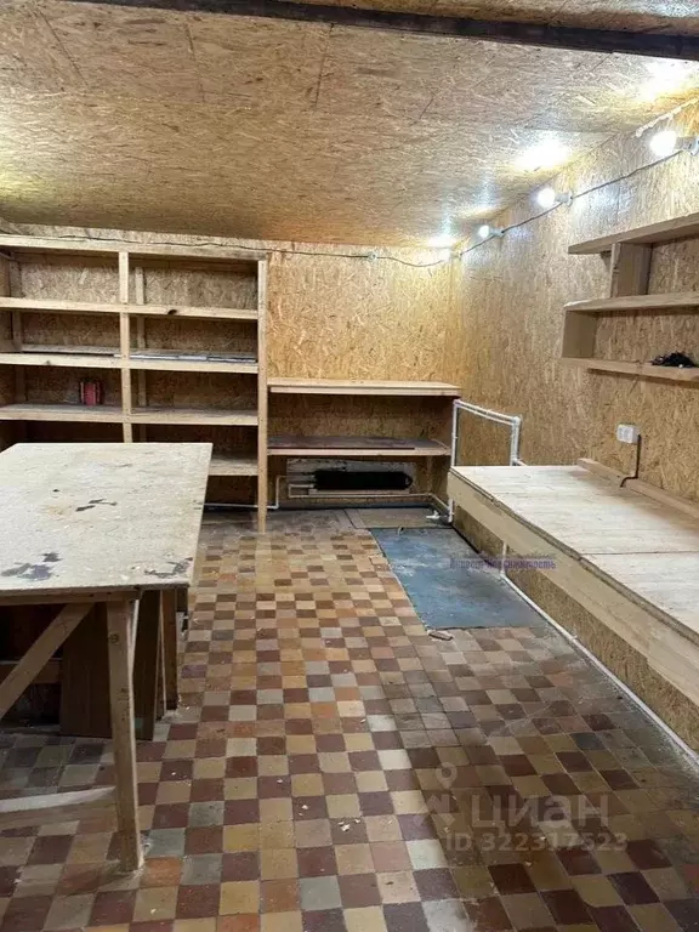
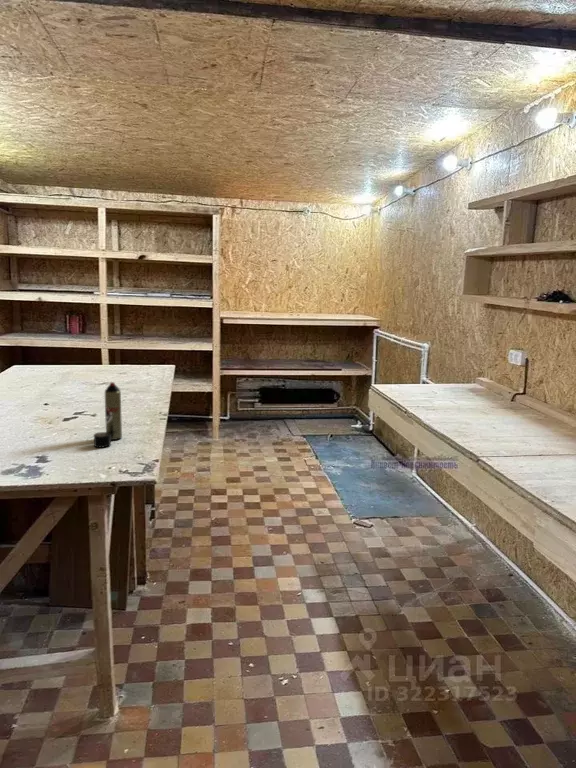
+ aerosol can (107, 413)
